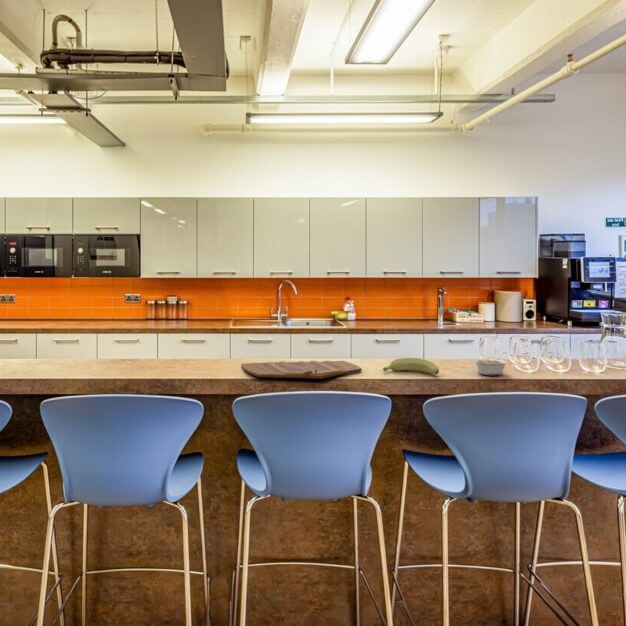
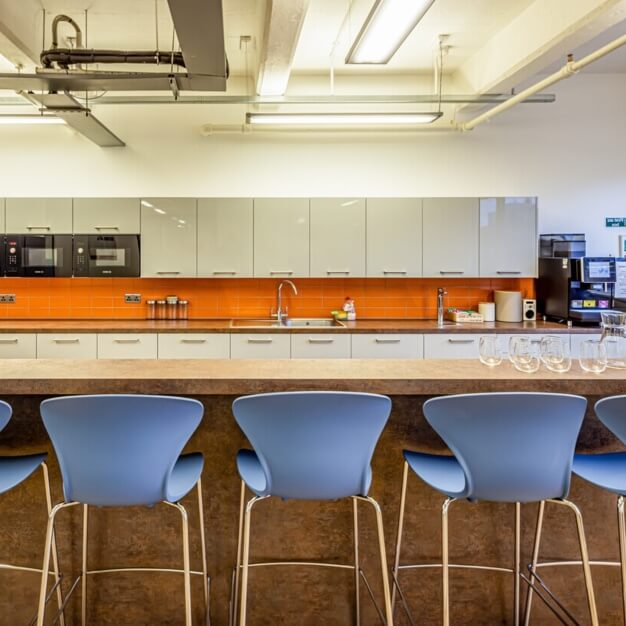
- legume (490, 366)
- banana (409, 365)
- cutting board (304, 367)
